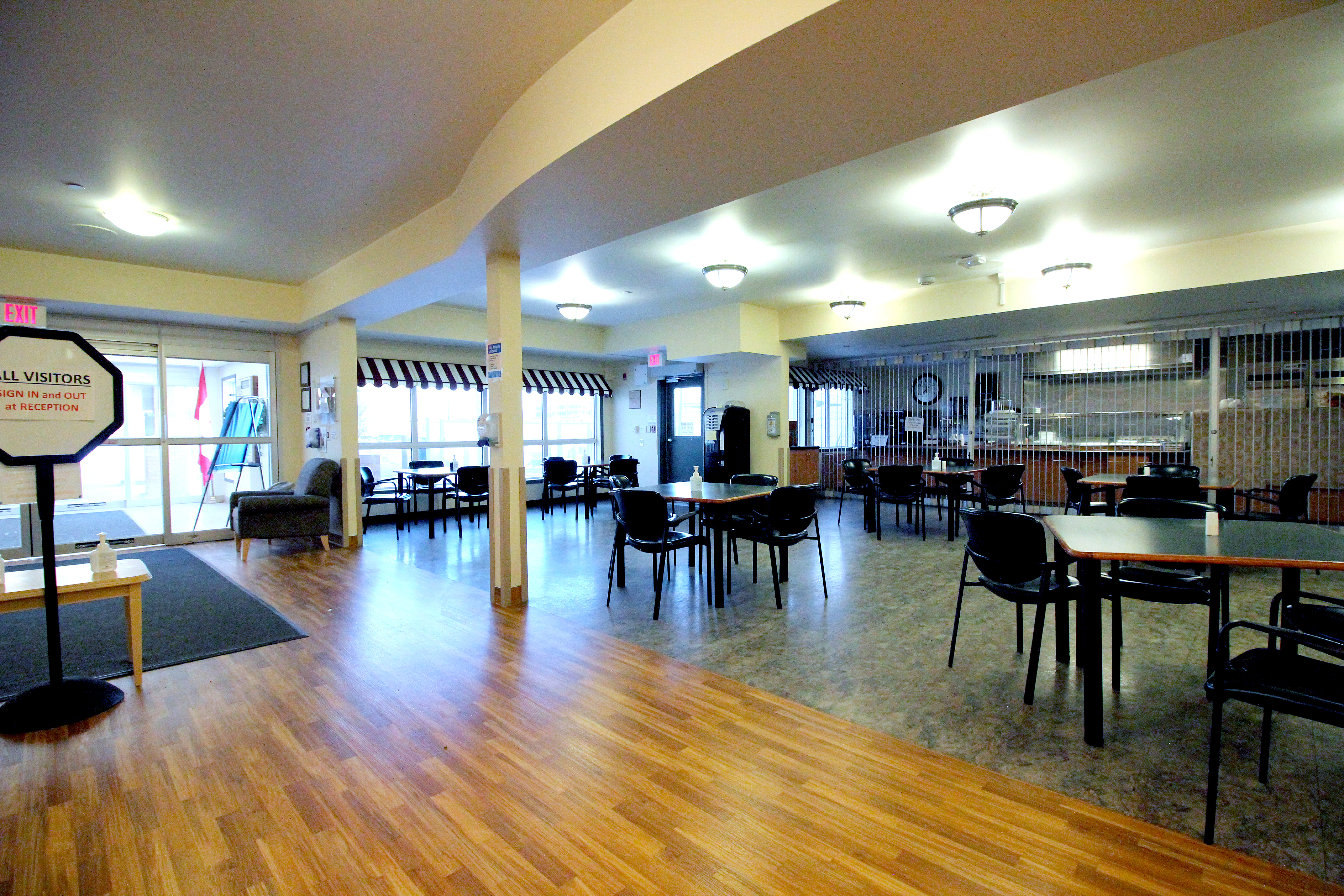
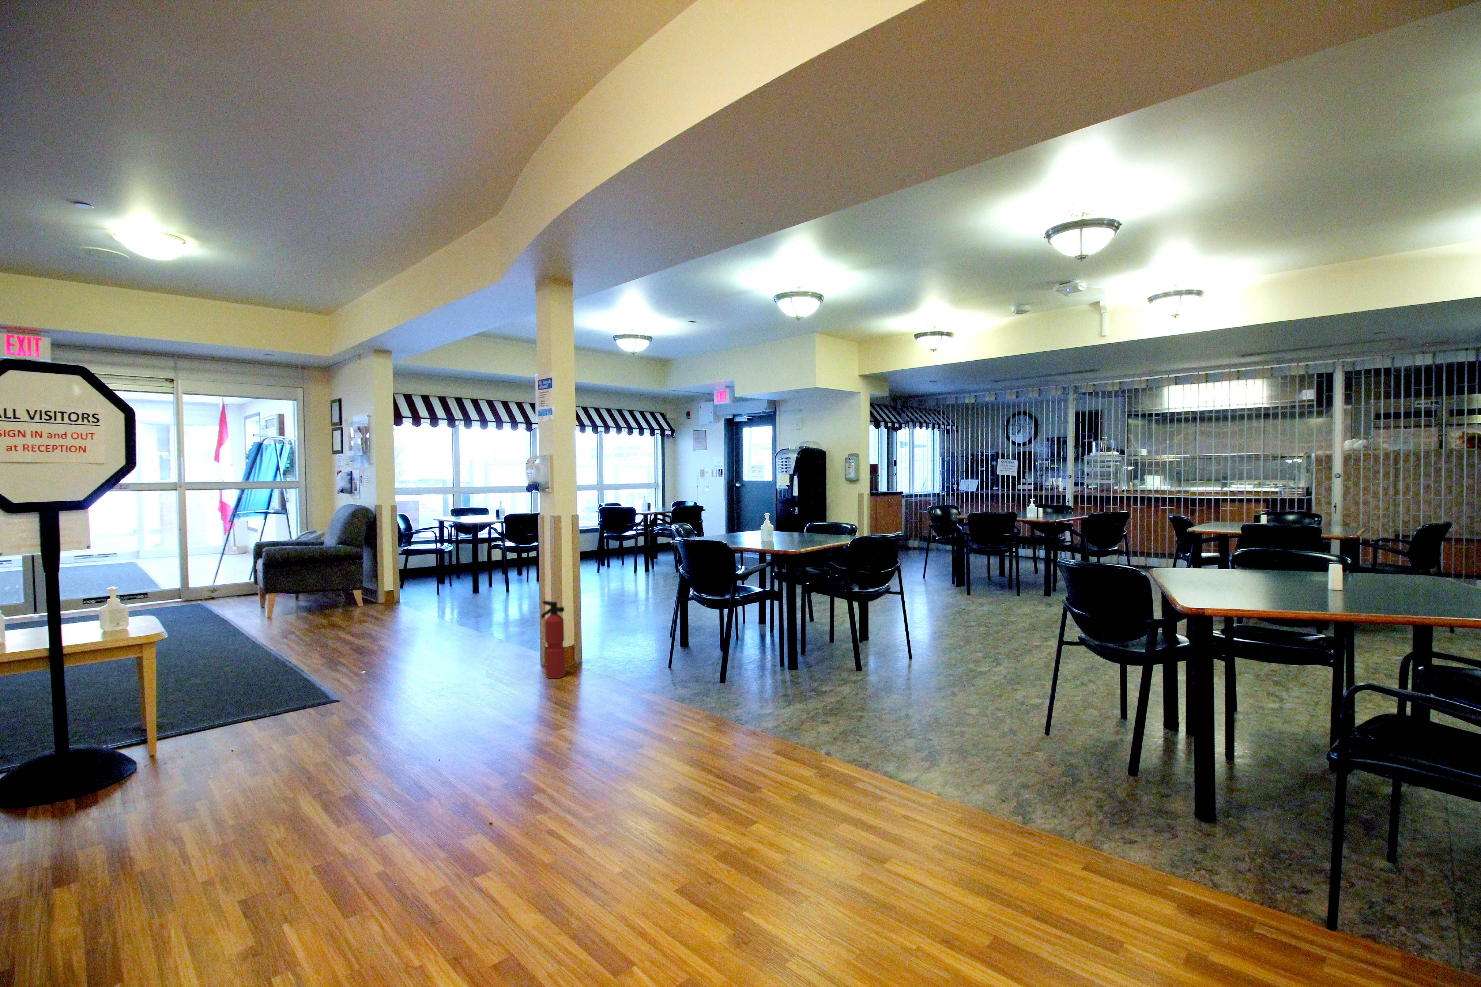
+ fire extinguisher (553, 639)
